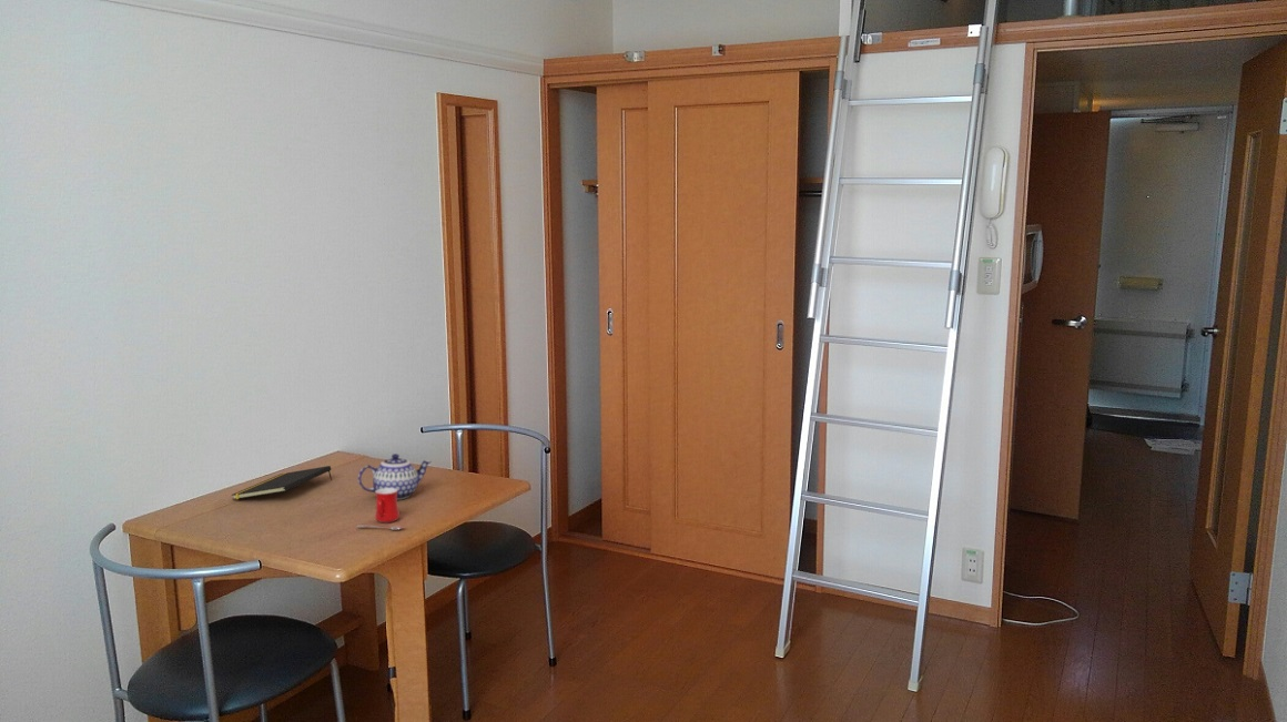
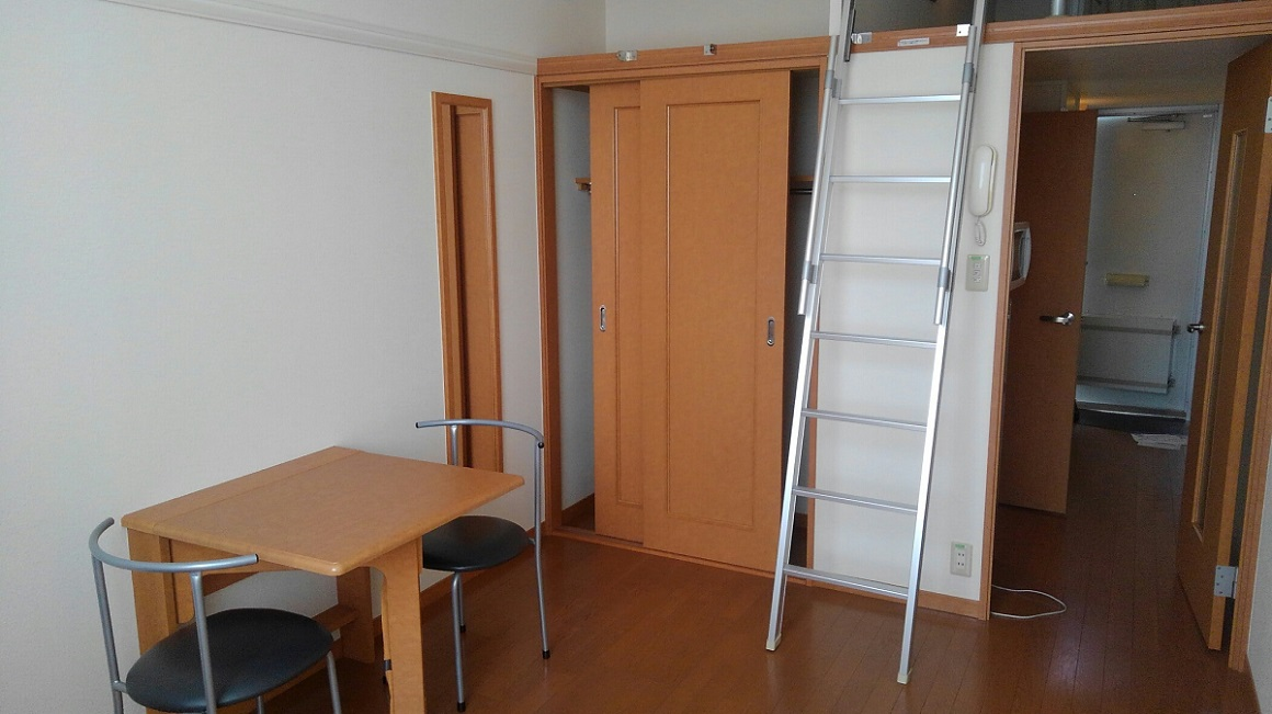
- teapot (395, 475)
- notepad (283, 481)
- mug (386, 508)
